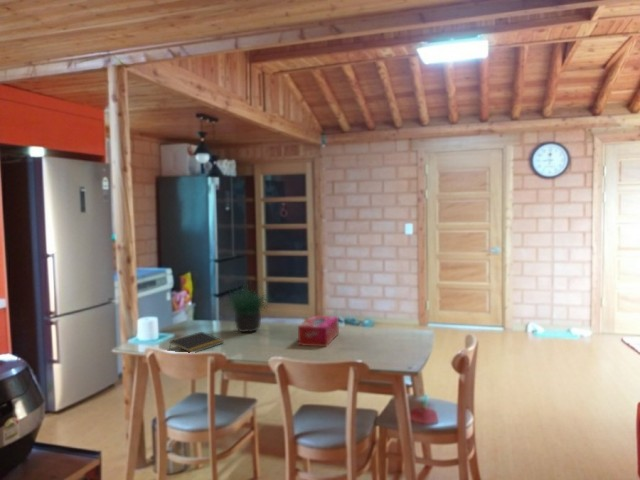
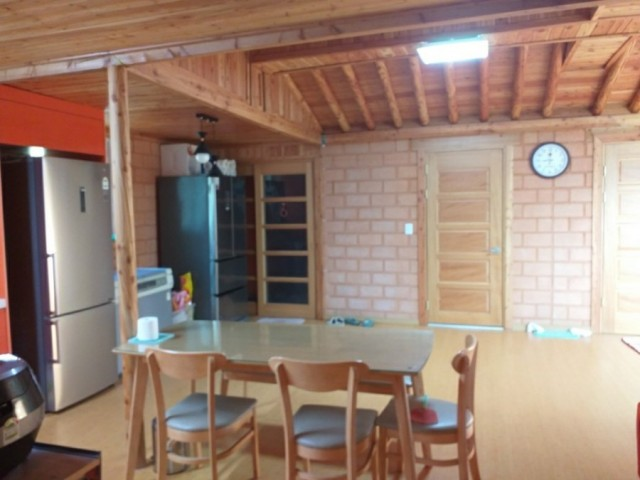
- potted plant (247, 301)
- tissue box (319, 330)
- notepad (197, 341)
